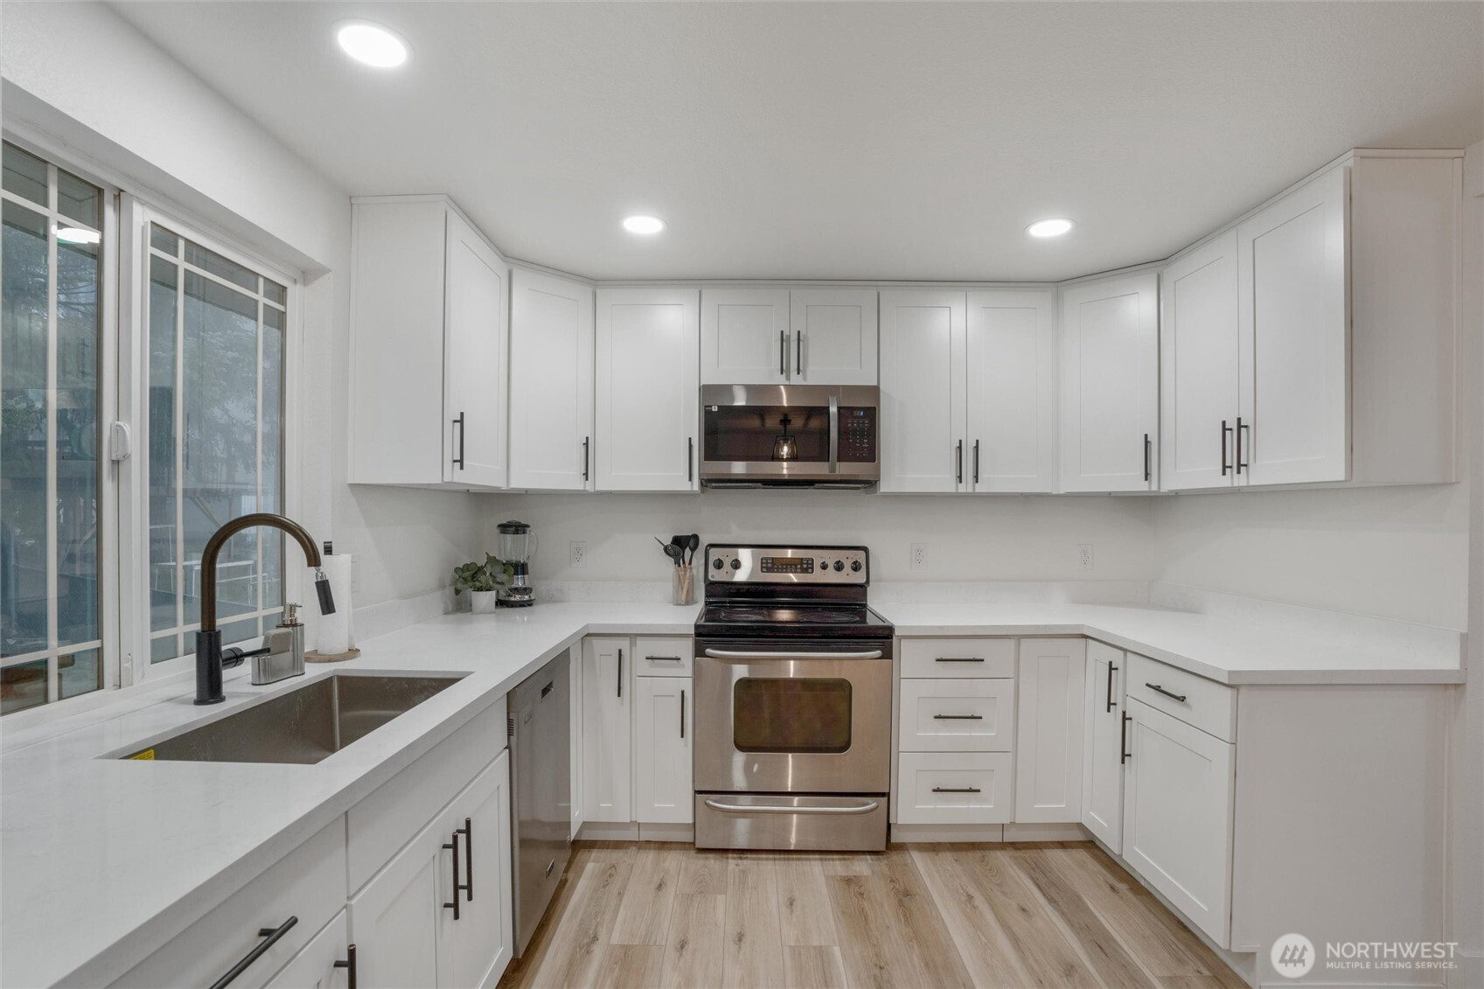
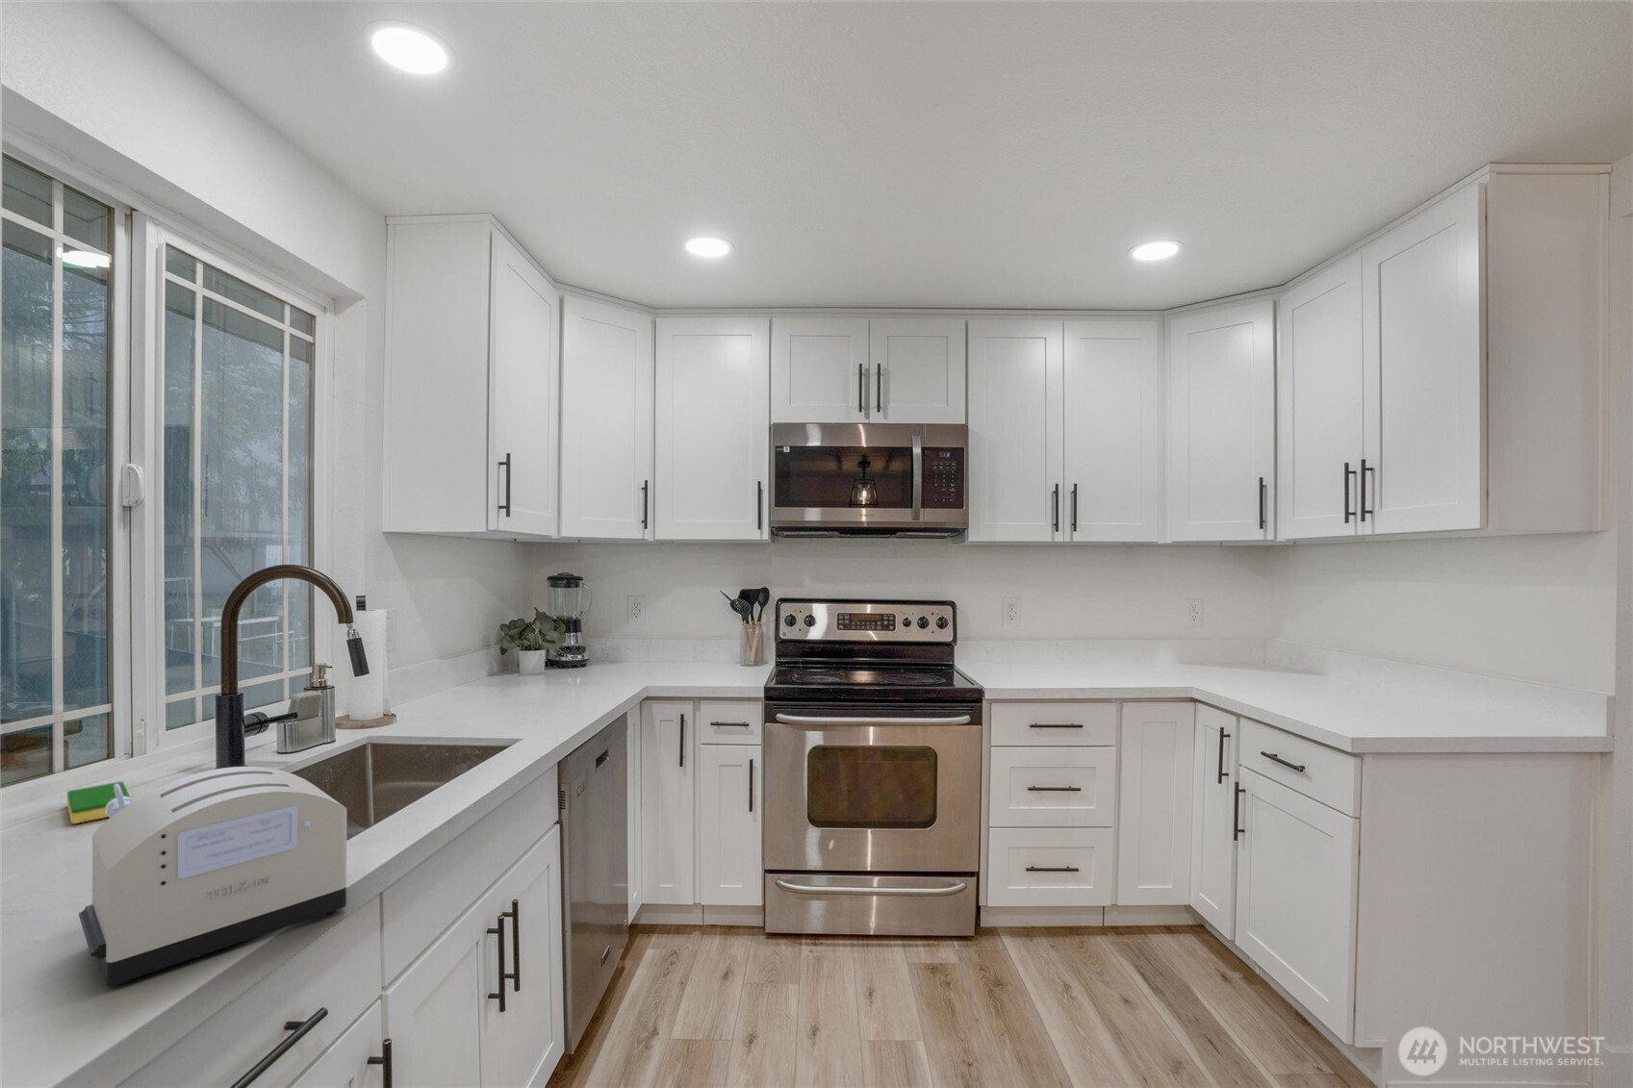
+ toaster (214, 844)
+ dish sponge (98, 801)
